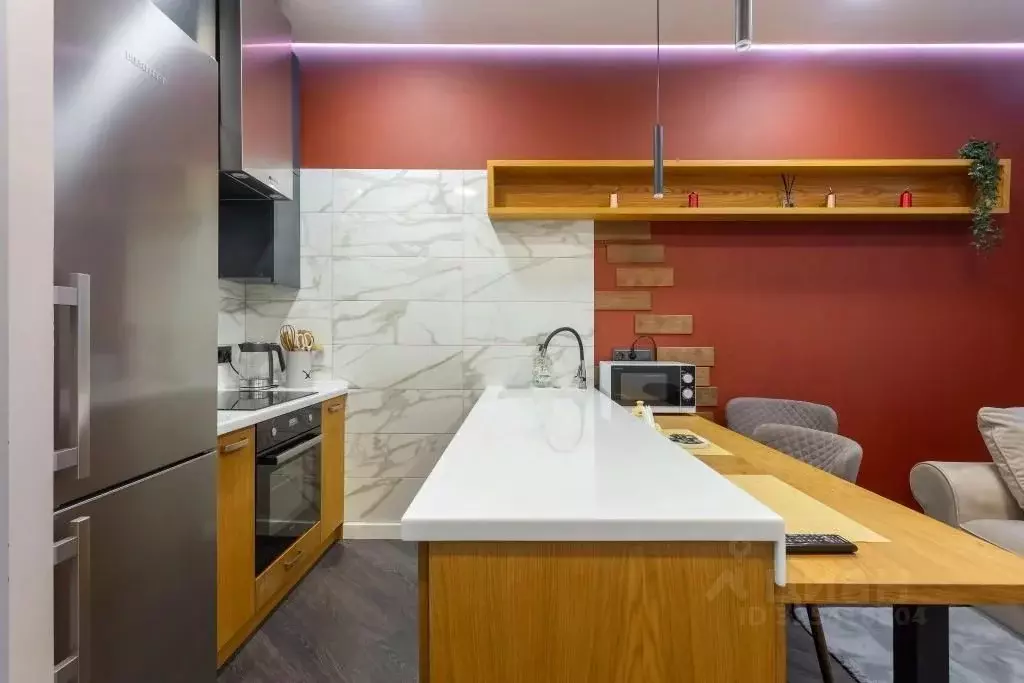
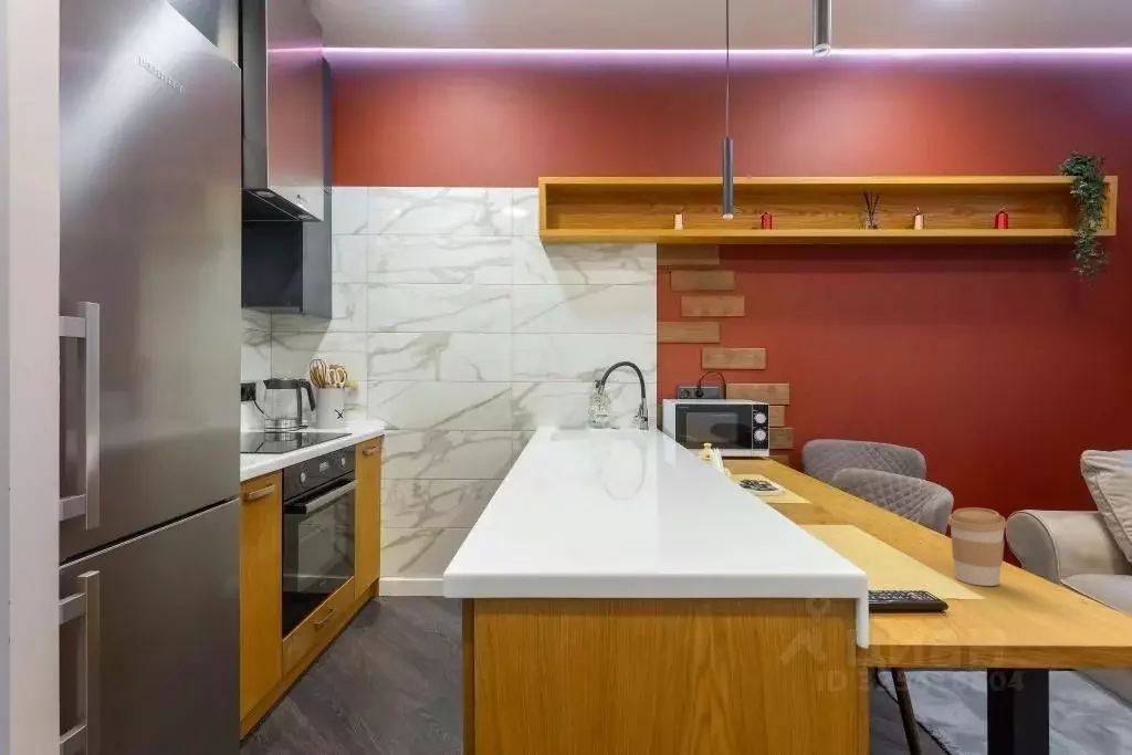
+ coffee cup (976, 545)
